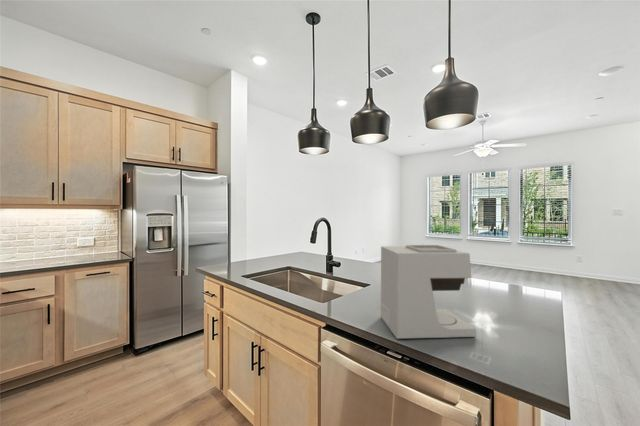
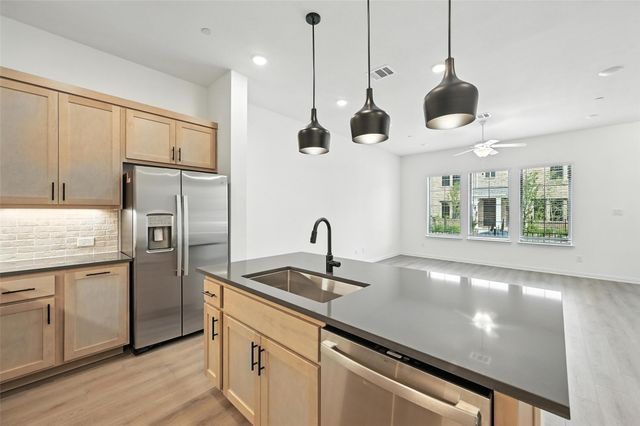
- coffee maker (424, 286)
